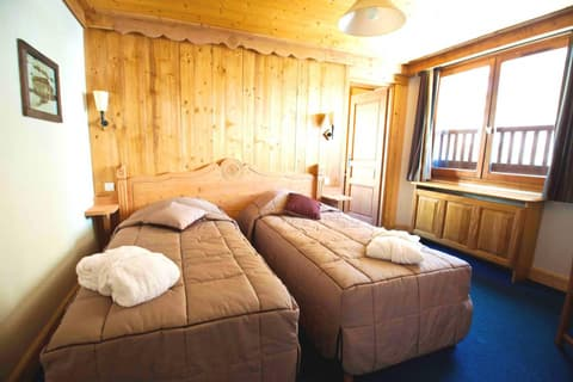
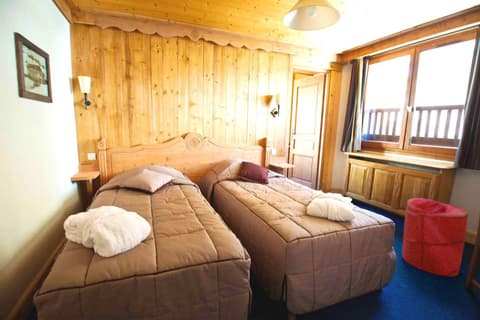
+ laundry hamper (431, 234)
